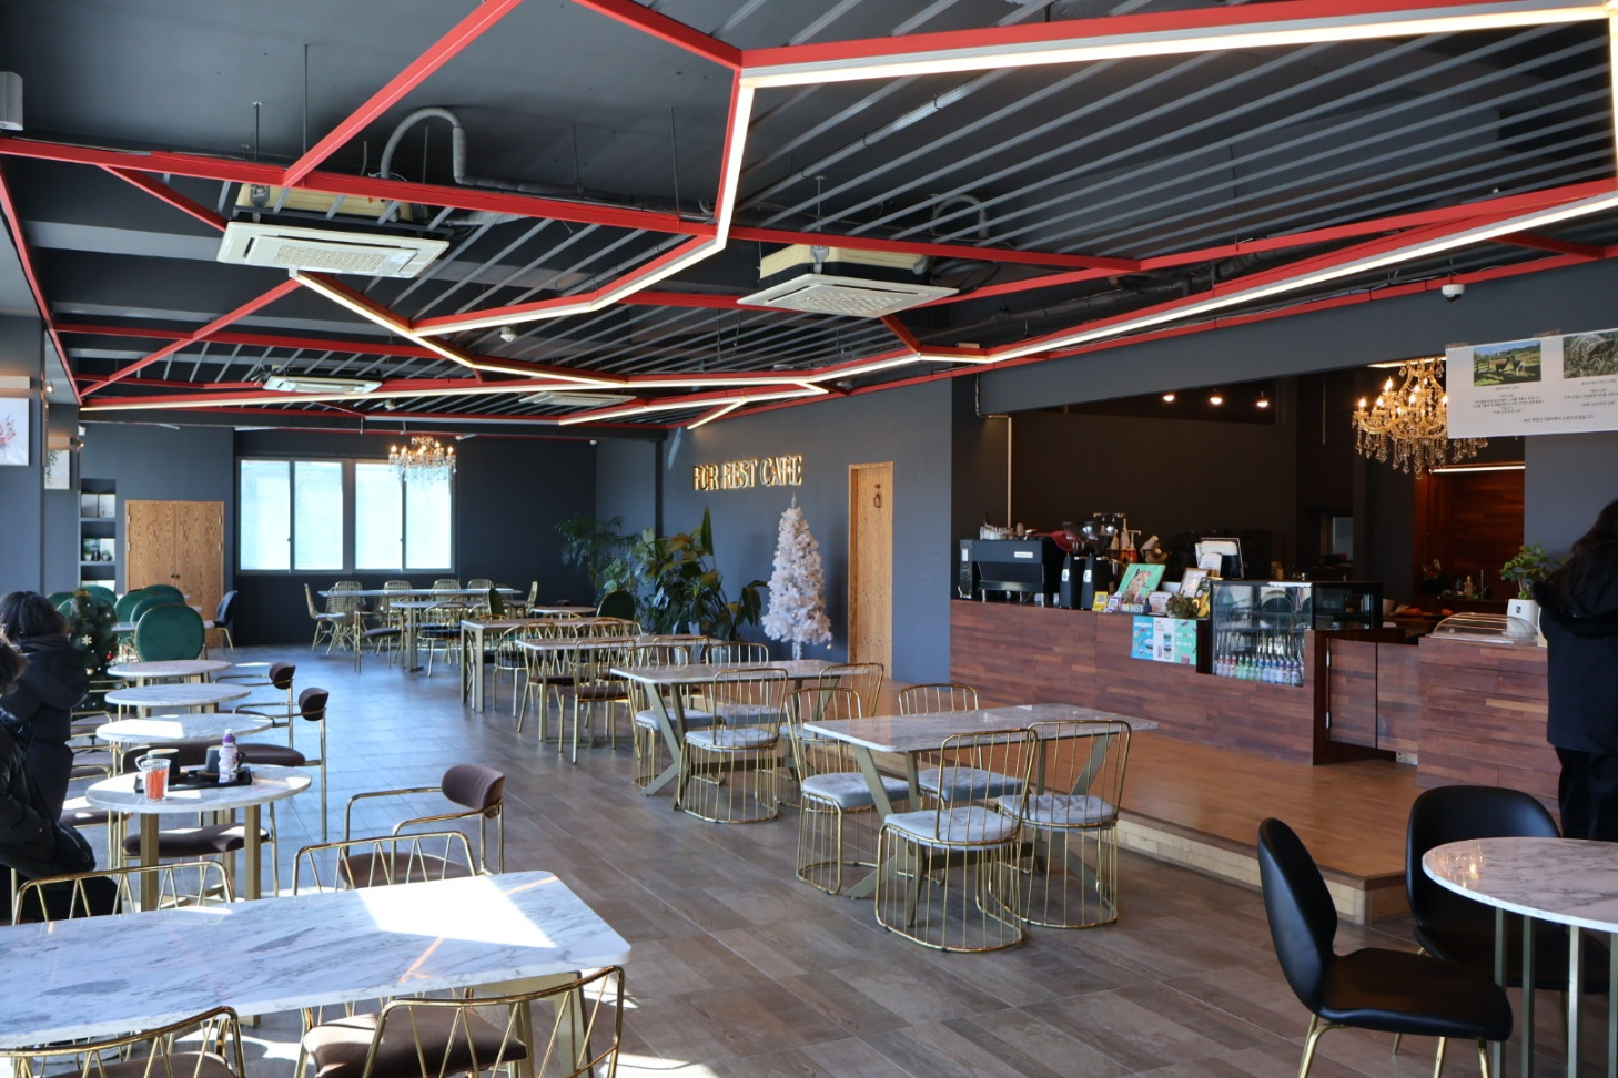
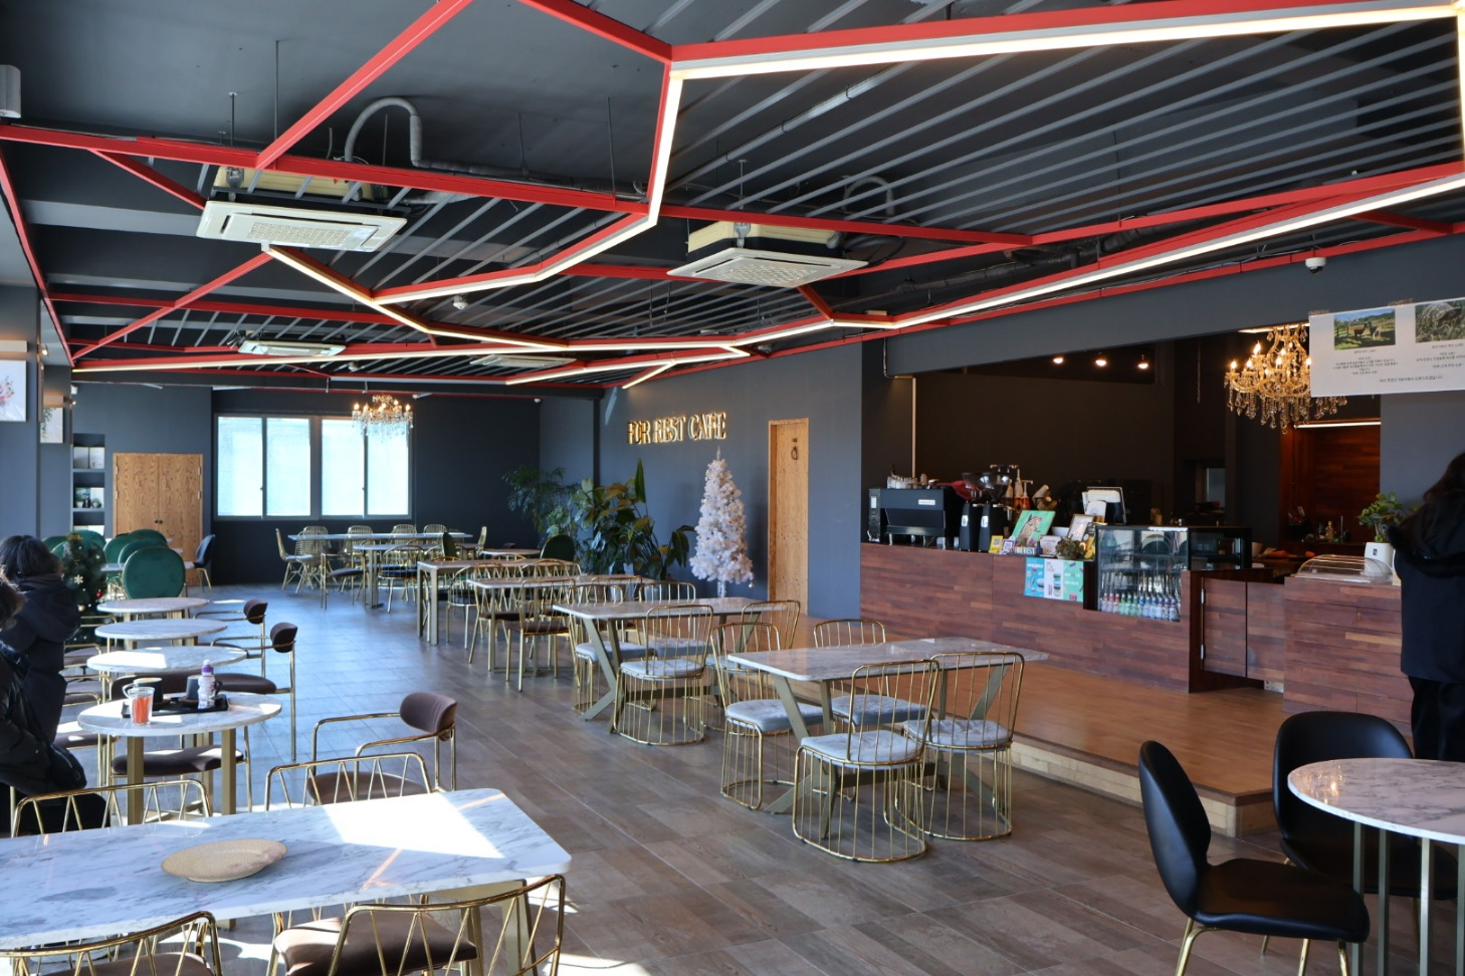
+ plate (225, 863)
